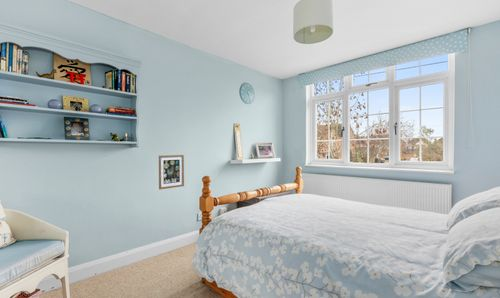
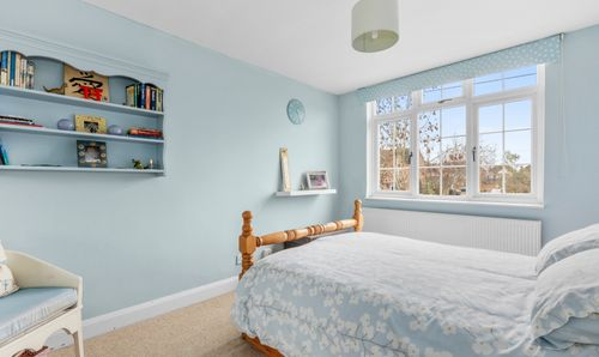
- wall art (171, 171)
